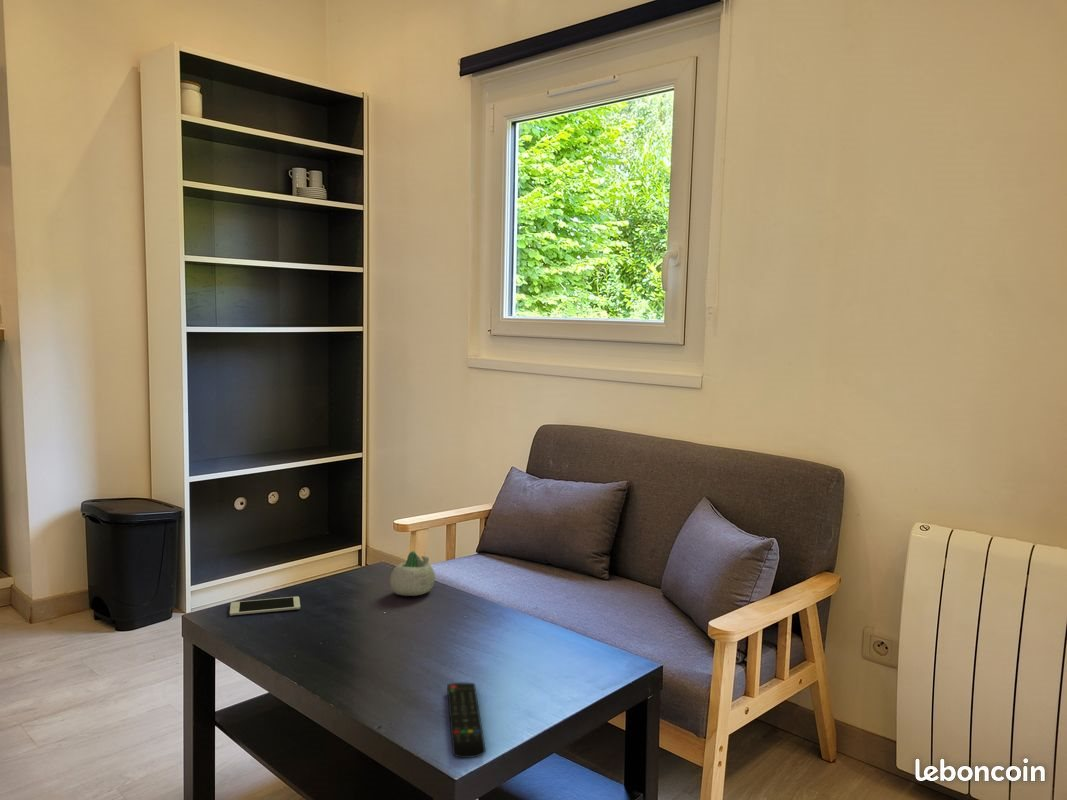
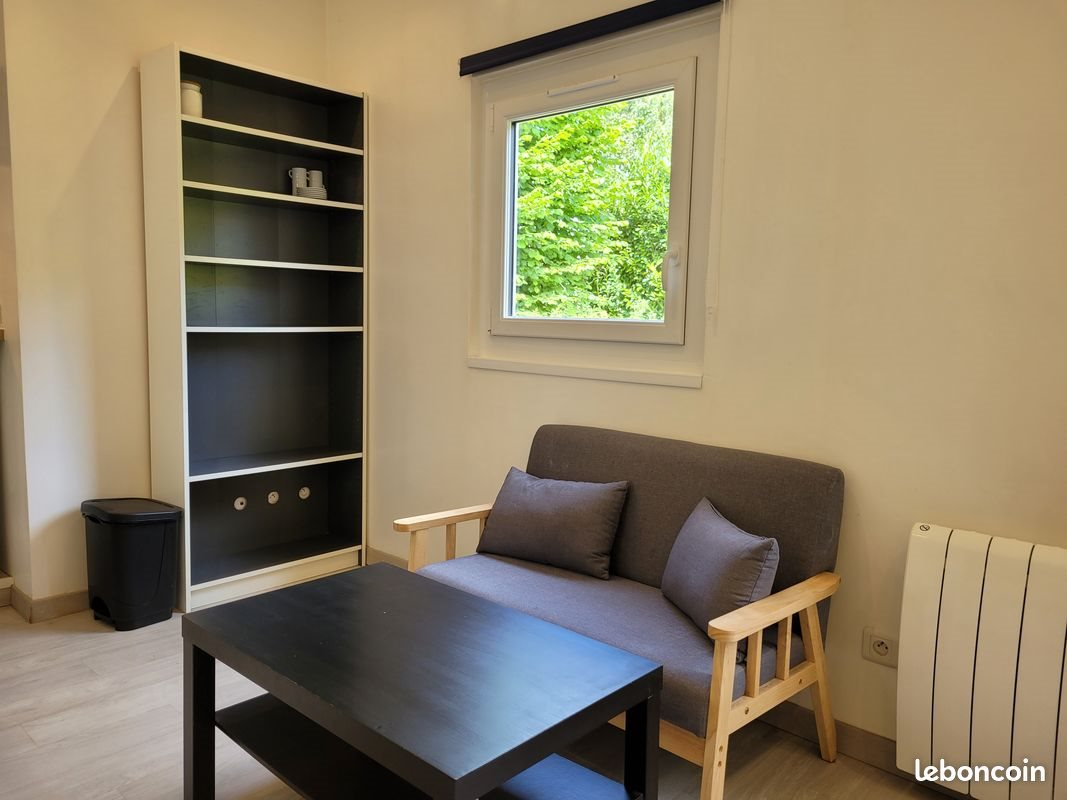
- remote control (464, 717)
- cell phone (265, 605)
- succulent planter (413, 572)
